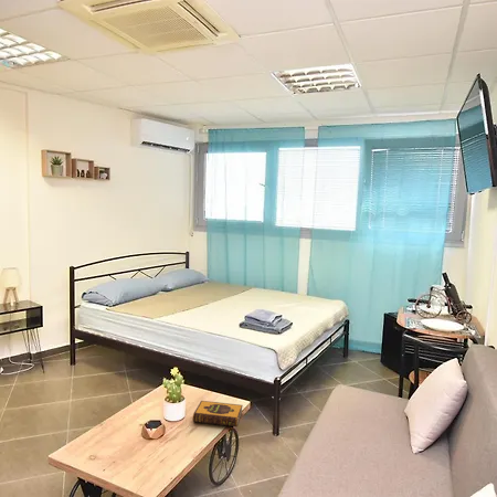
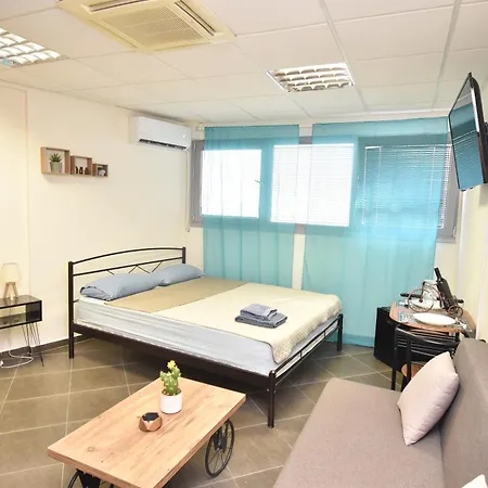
- hardback book (218, 413)
